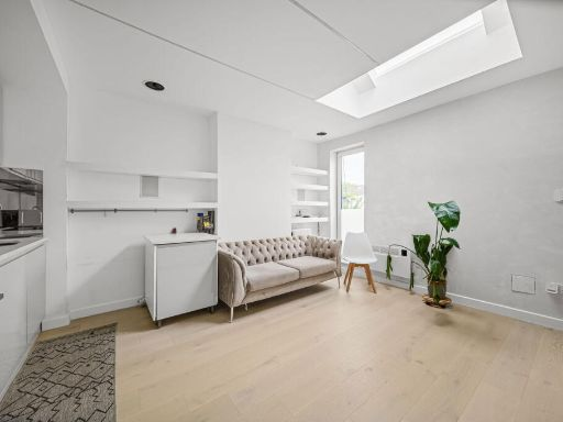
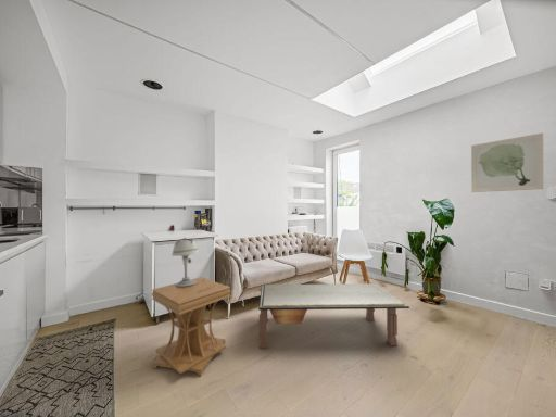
+ table lamp (186, 261)
+ side table (191, 321)
+ wall art (504, 165)
+ coffee table (326, 308)
